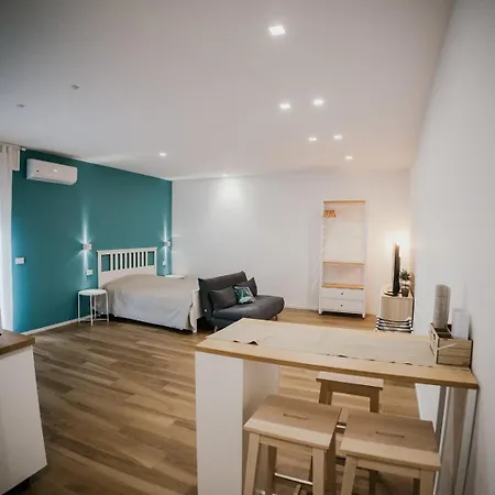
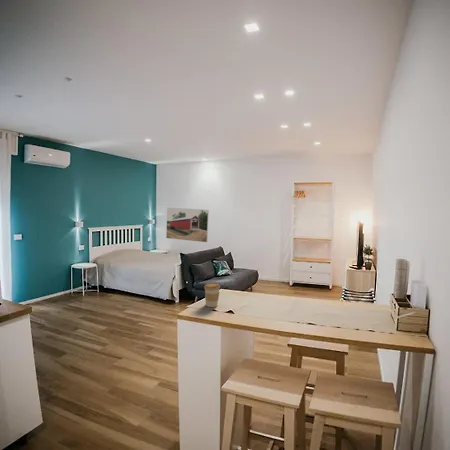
+ coffee cup (211, 294)
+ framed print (186, 224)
